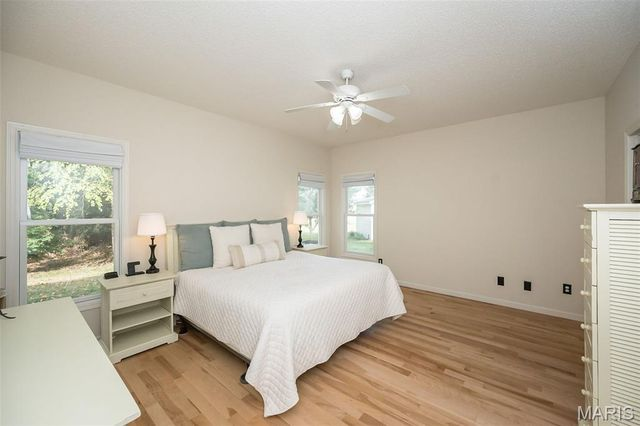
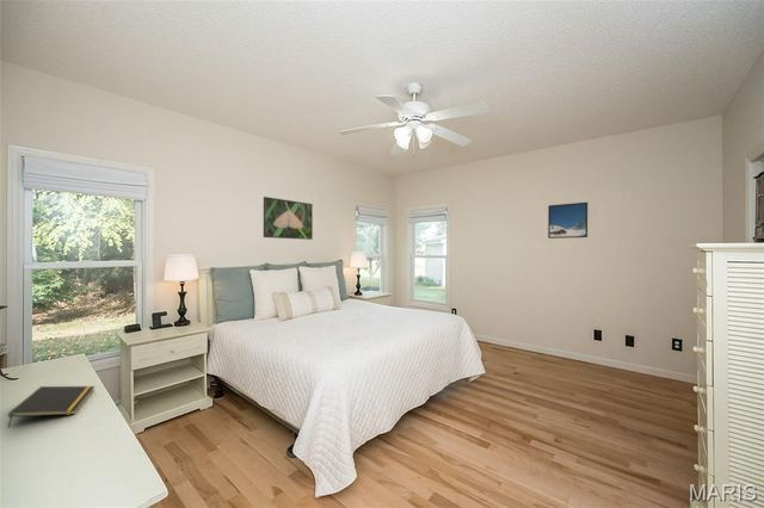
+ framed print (567, 221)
+ notepad (56, 399)
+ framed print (289, 219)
